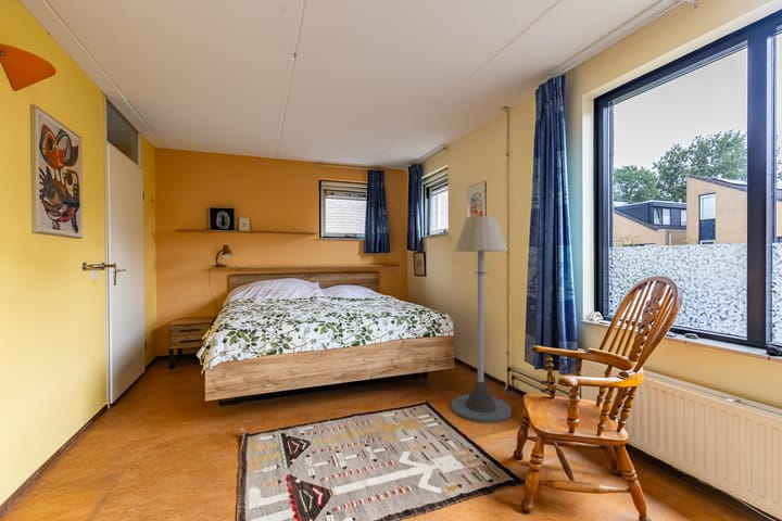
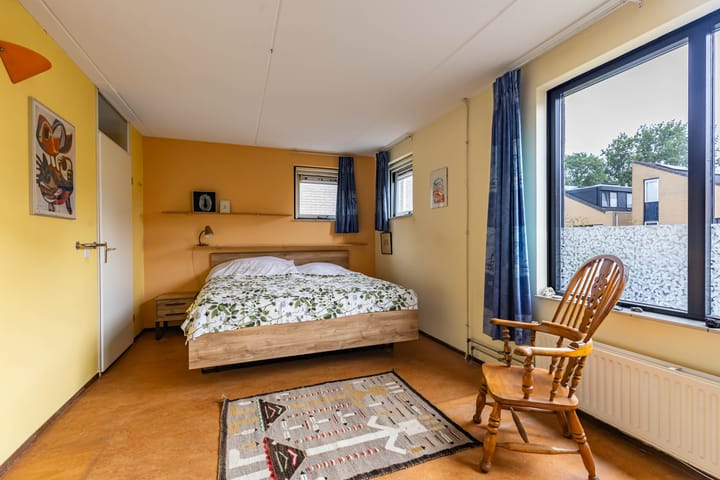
- floor lamp (480, 314)
